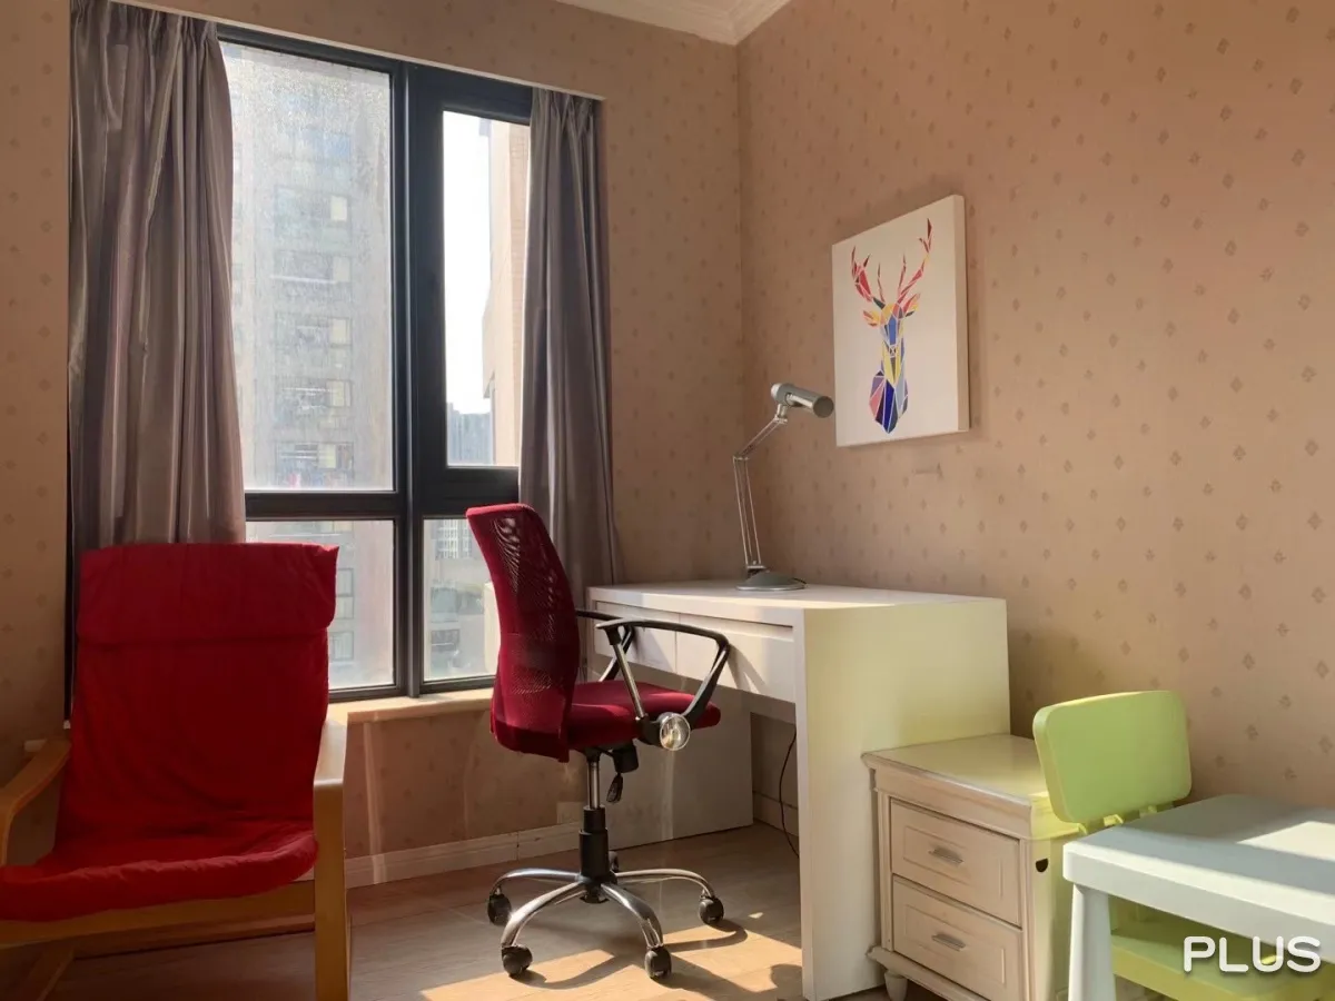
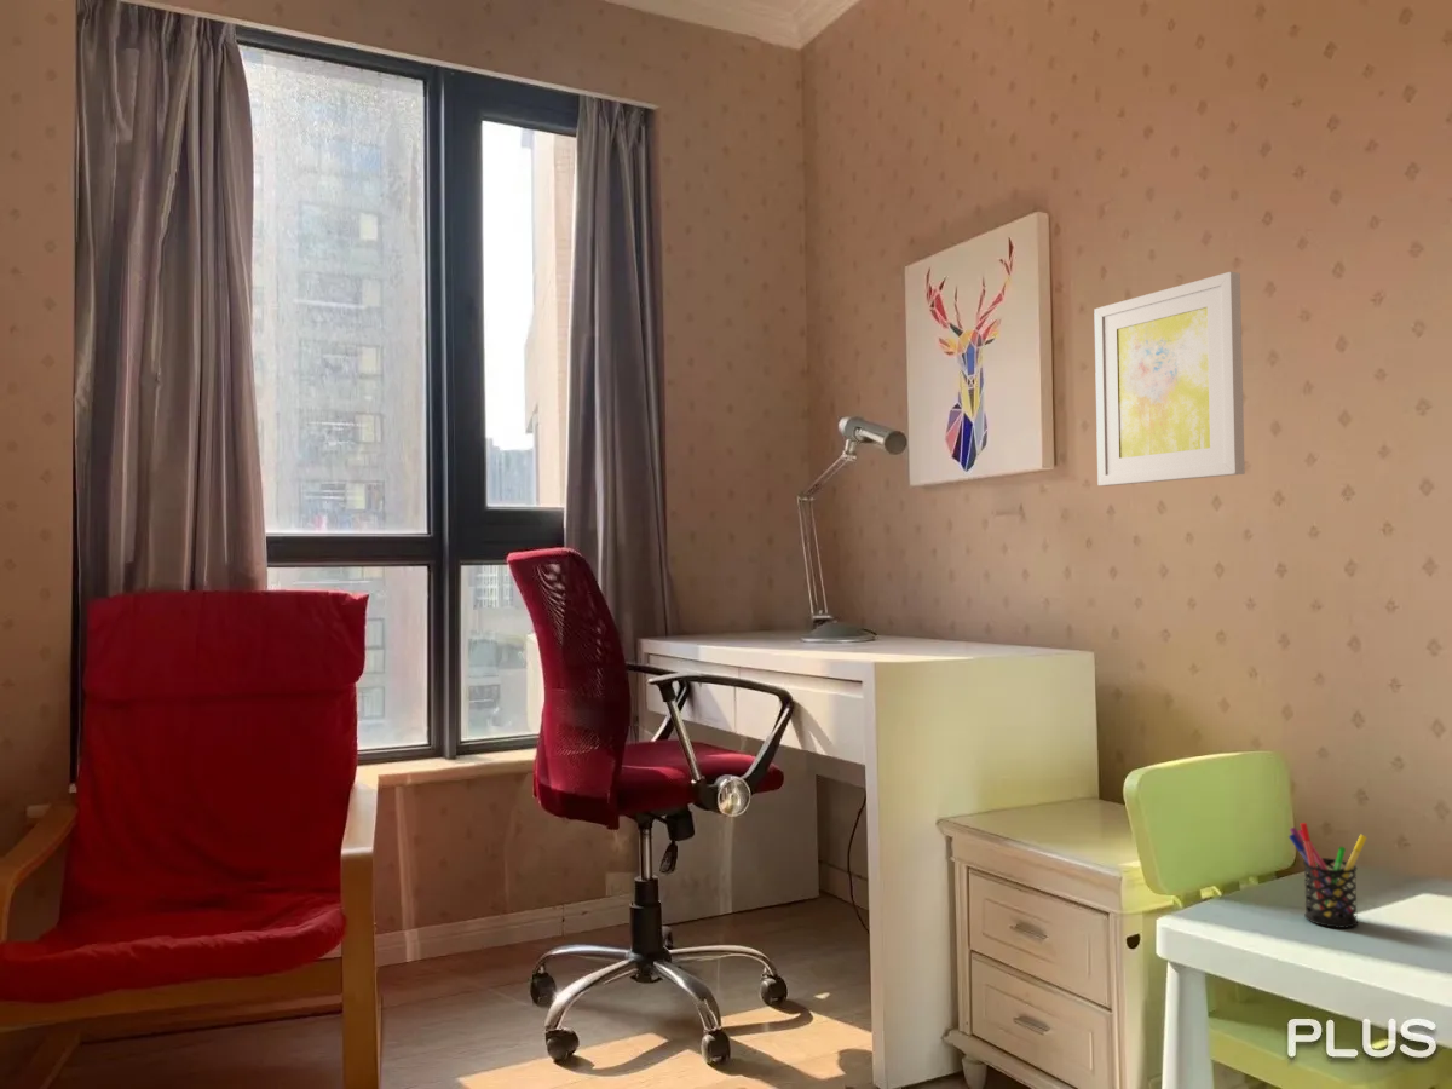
+ pen holder (1329, 872)
+ wall art (1164, 386)
